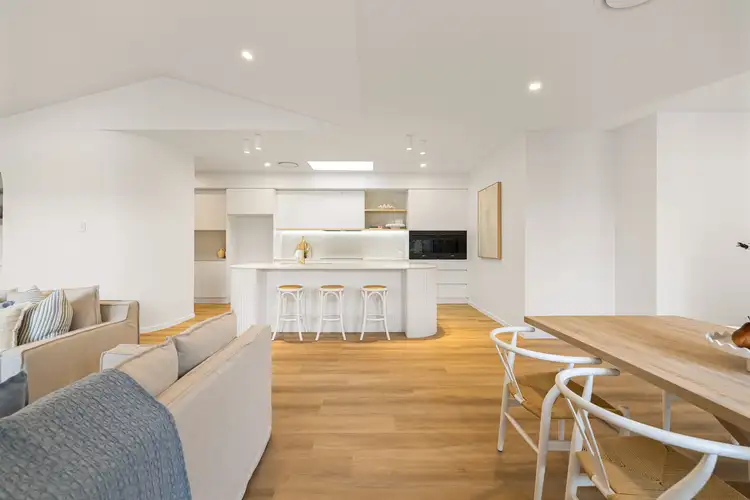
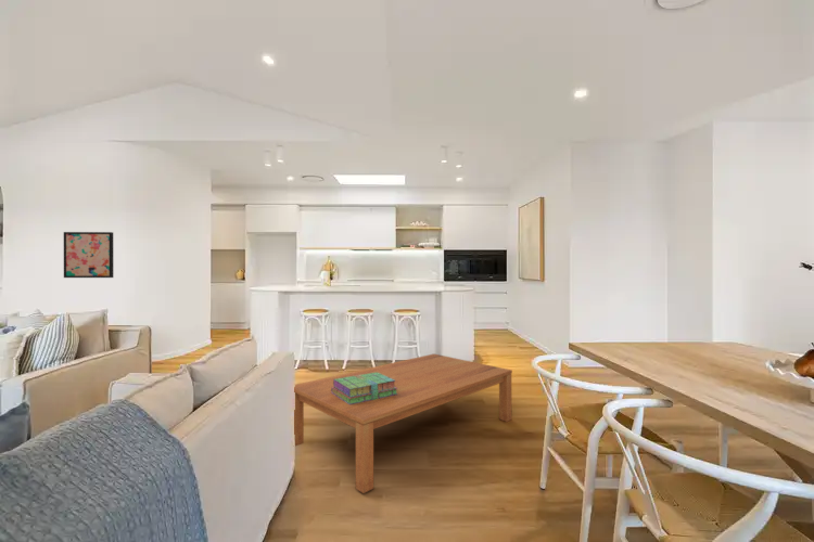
+ coffee table (408, 403)
+ wall art (88, 255)
+ stack of books (364, 386)
